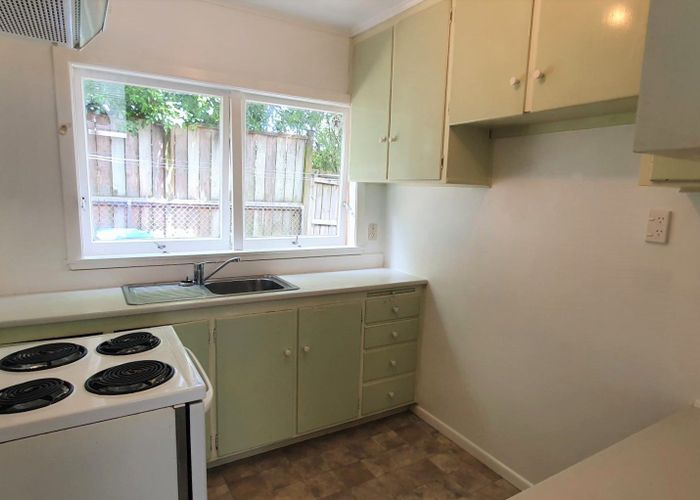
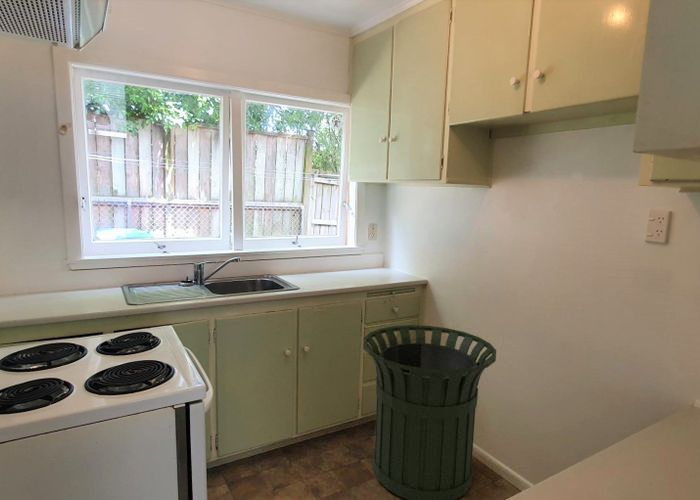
+ trash can (424, 407)
